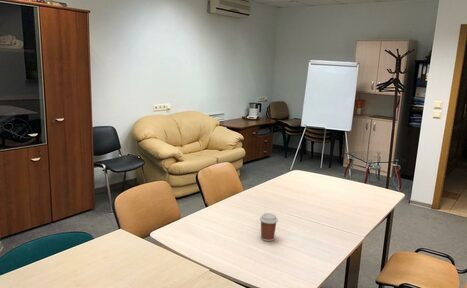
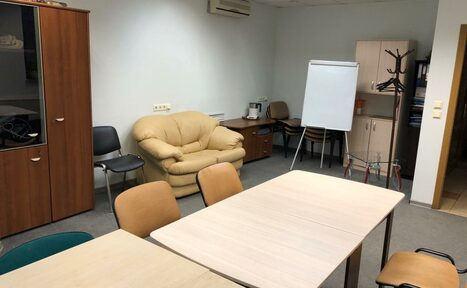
- coffee cup (268, 226)
